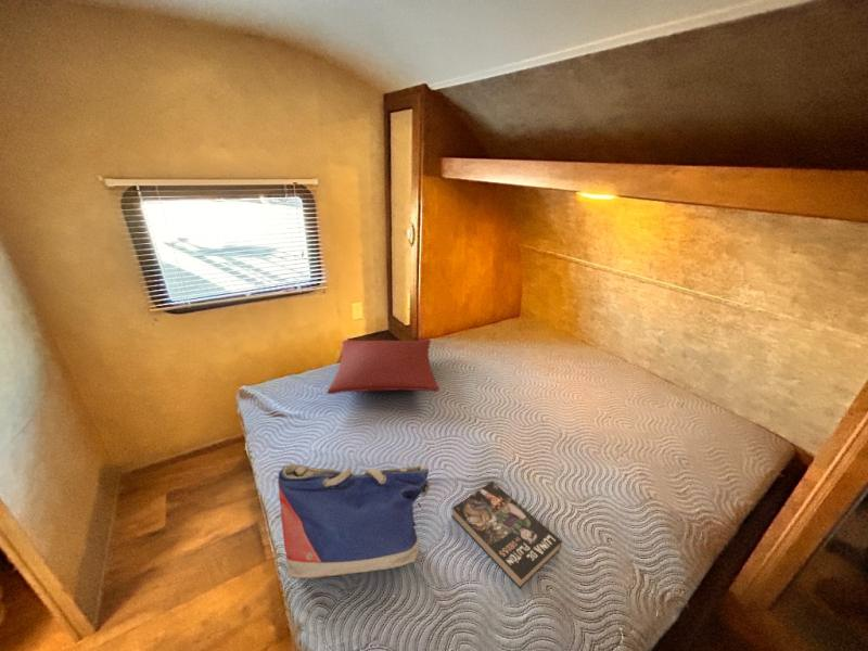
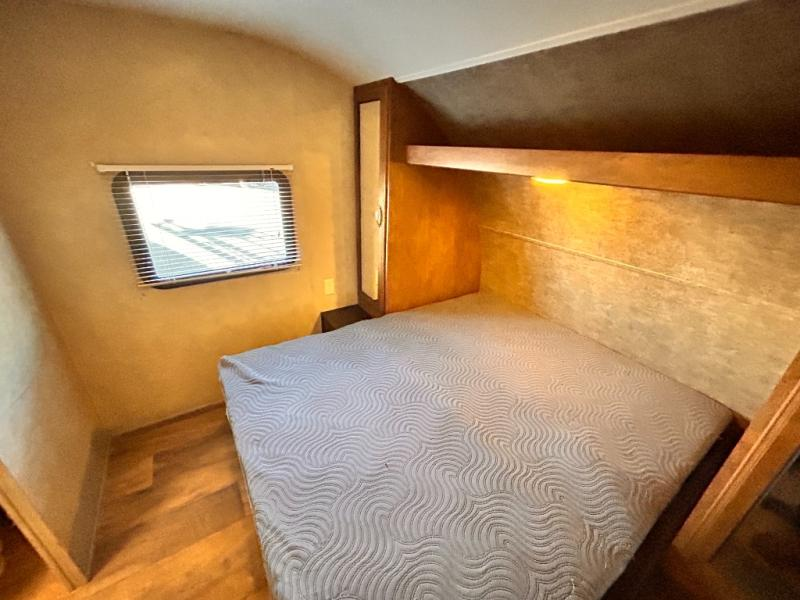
- tote bag (355, 519)
- pillow (385, 363)
- book (503, 527)
